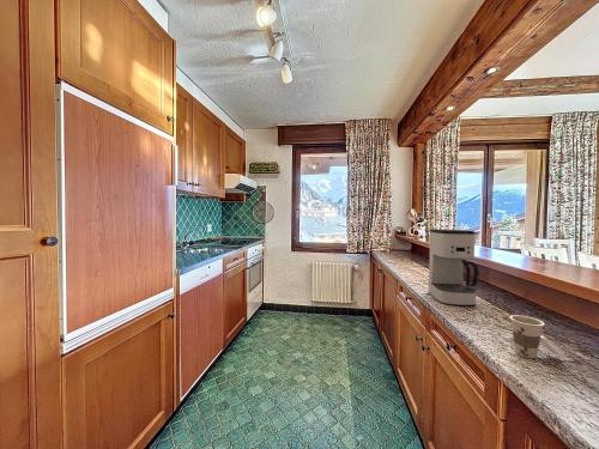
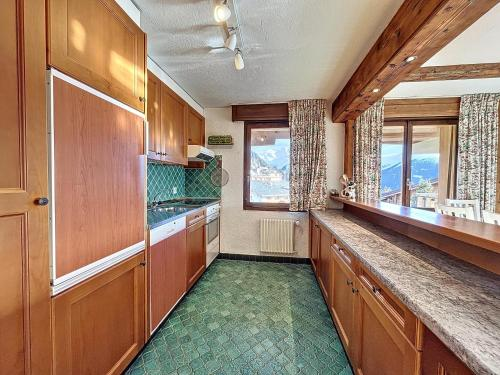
- coffee maker (455, 265)
- cup (536, 338)
